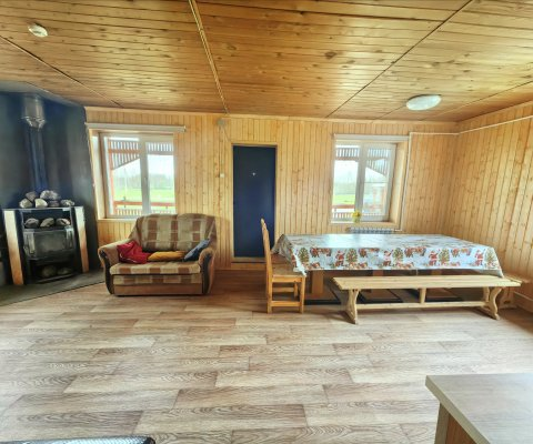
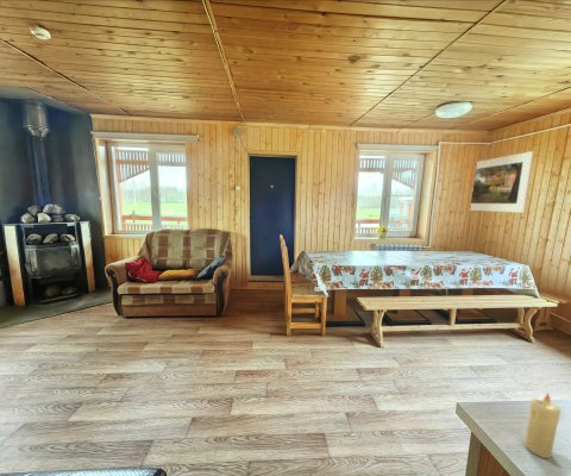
+ candle (541, 421)
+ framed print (494, 184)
